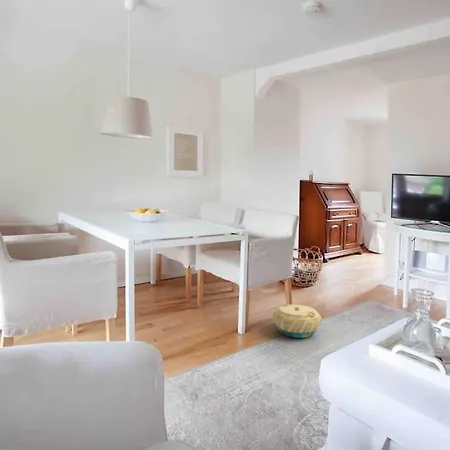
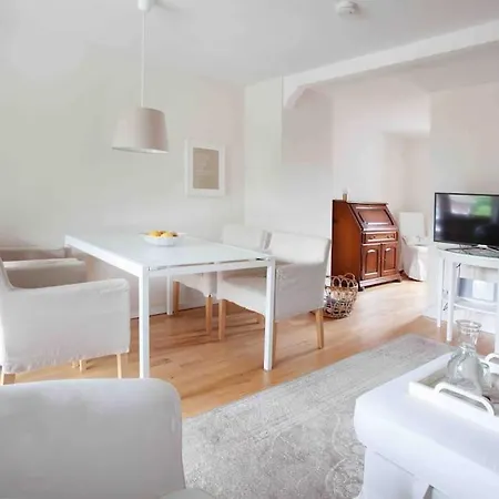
- basket (296, 319)
